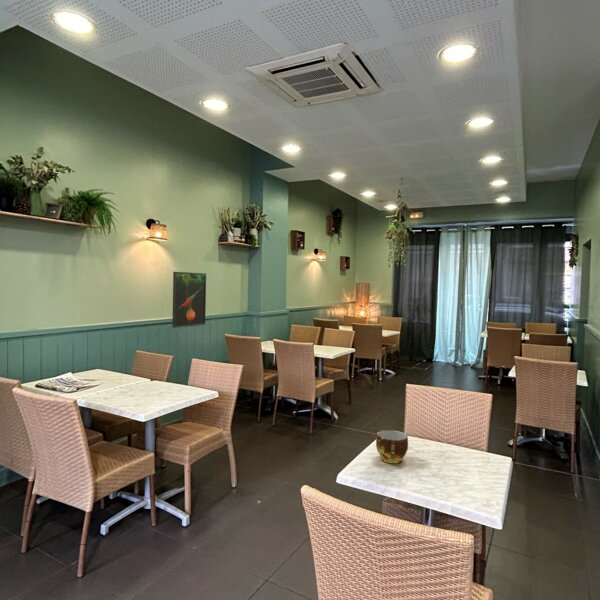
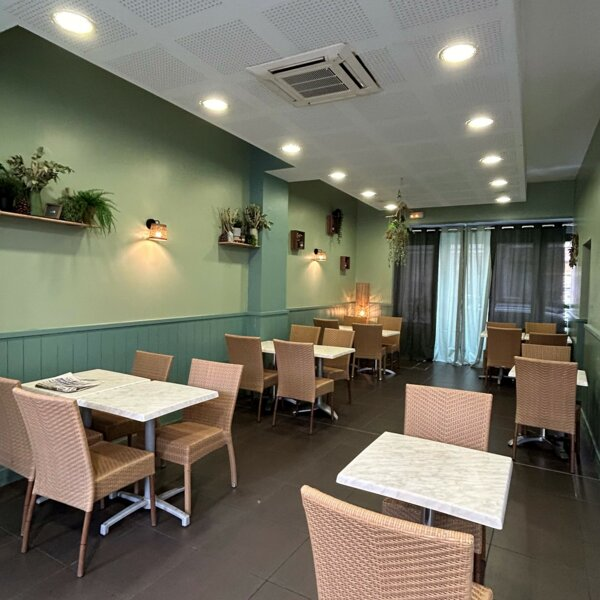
- cup (392, 447)
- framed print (190, 299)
